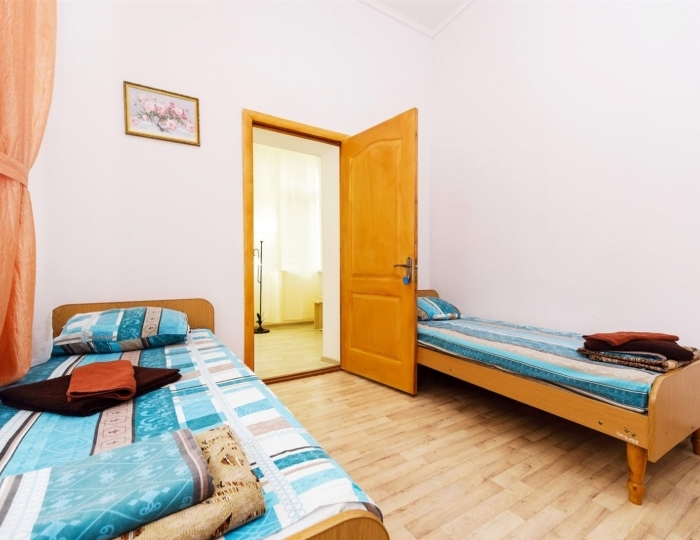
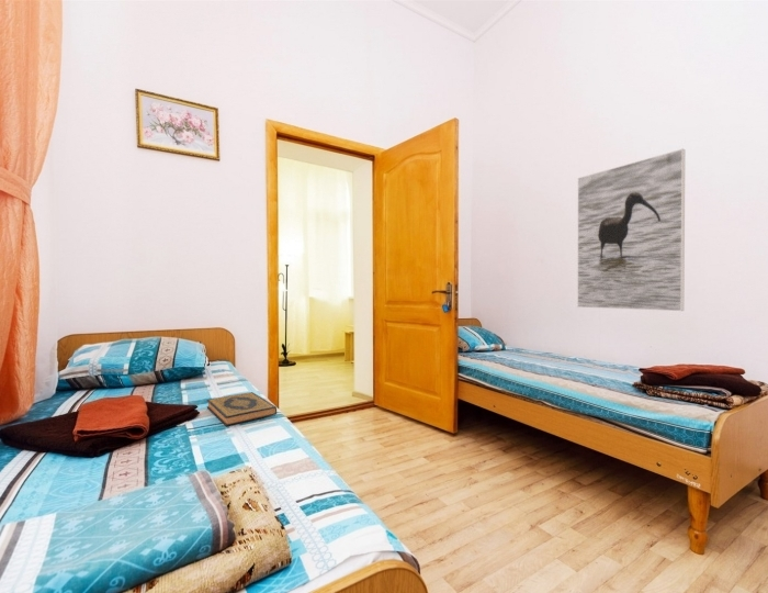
+ hardback book (240, 406)
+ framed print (624, 237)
